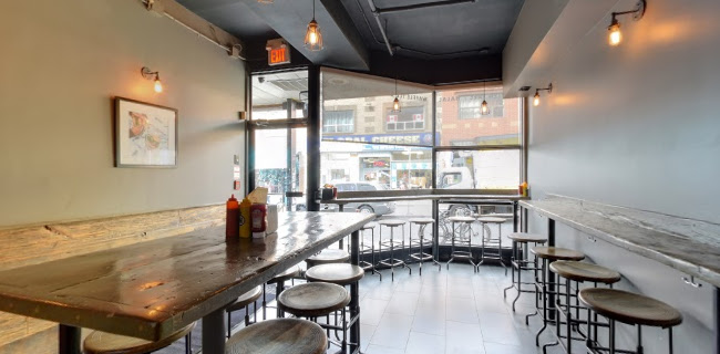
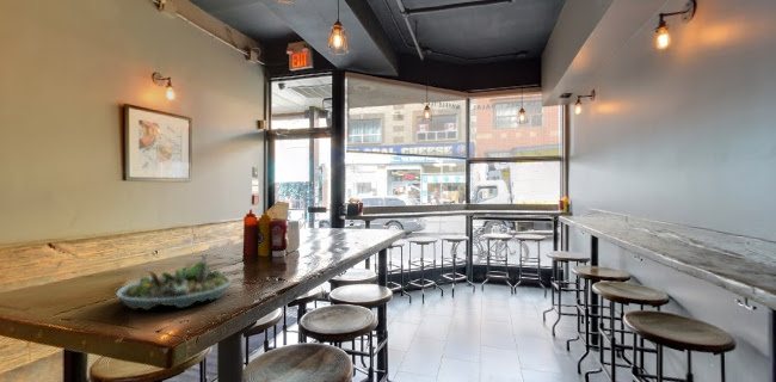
+ succulent planter (178, 277)
